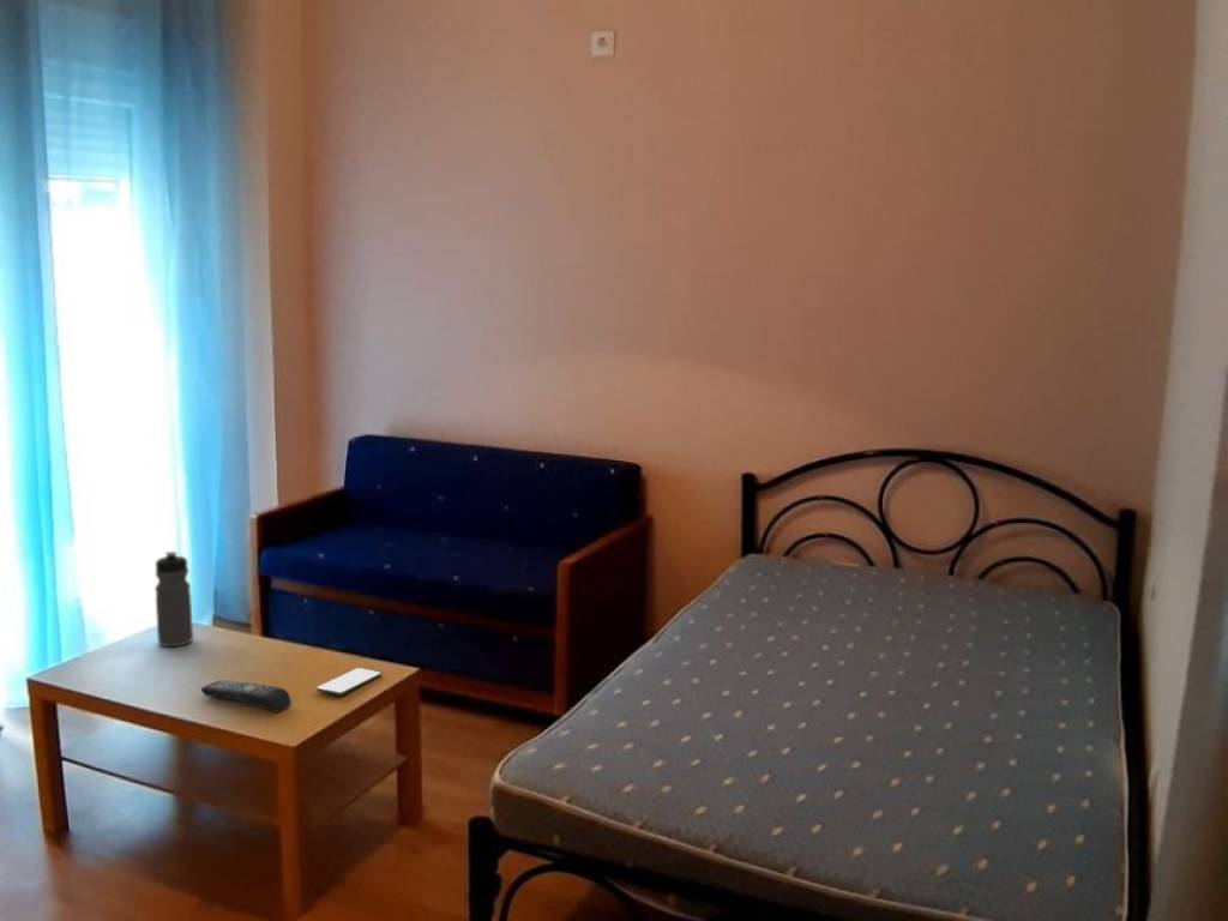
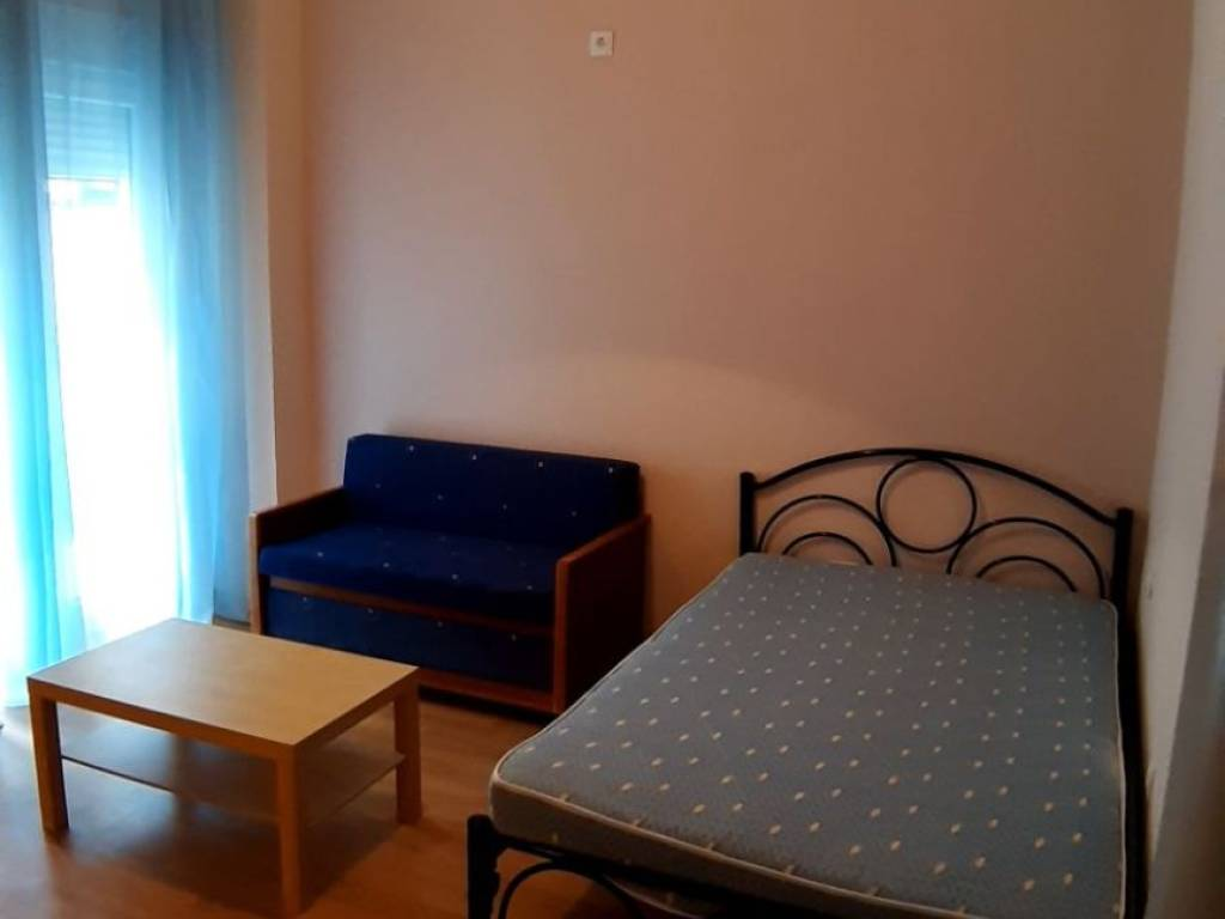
- remote control (246, 693)
- smartphone (349, 681)
- water bottle (173, 597)
